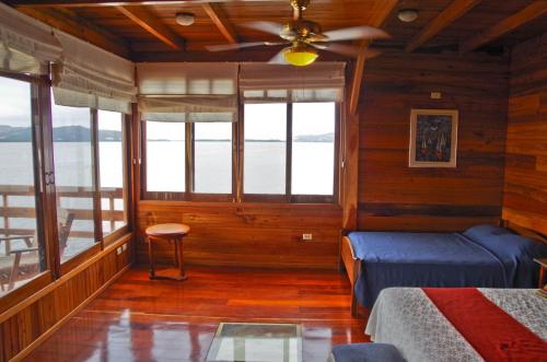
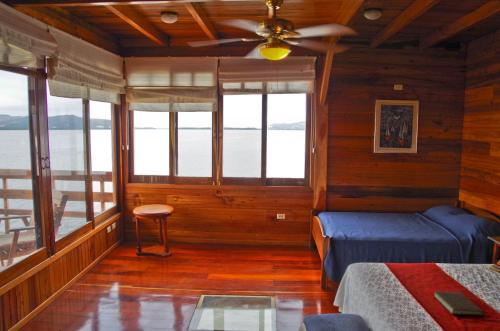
+ book (461, 302)
